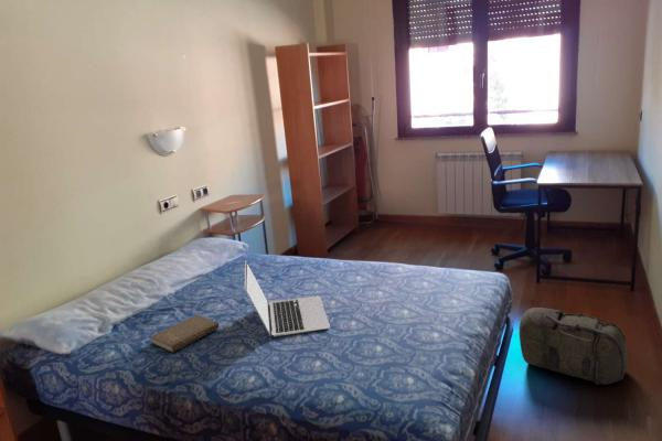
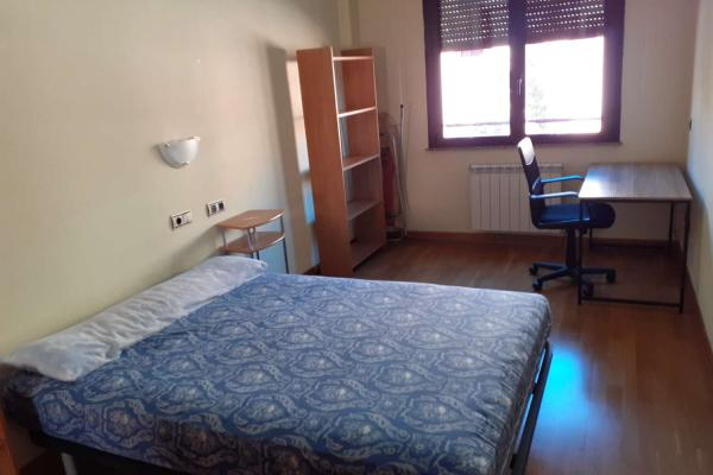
- book (185, 332)
- laptop (289, 299)
- backpack (572, 338)
